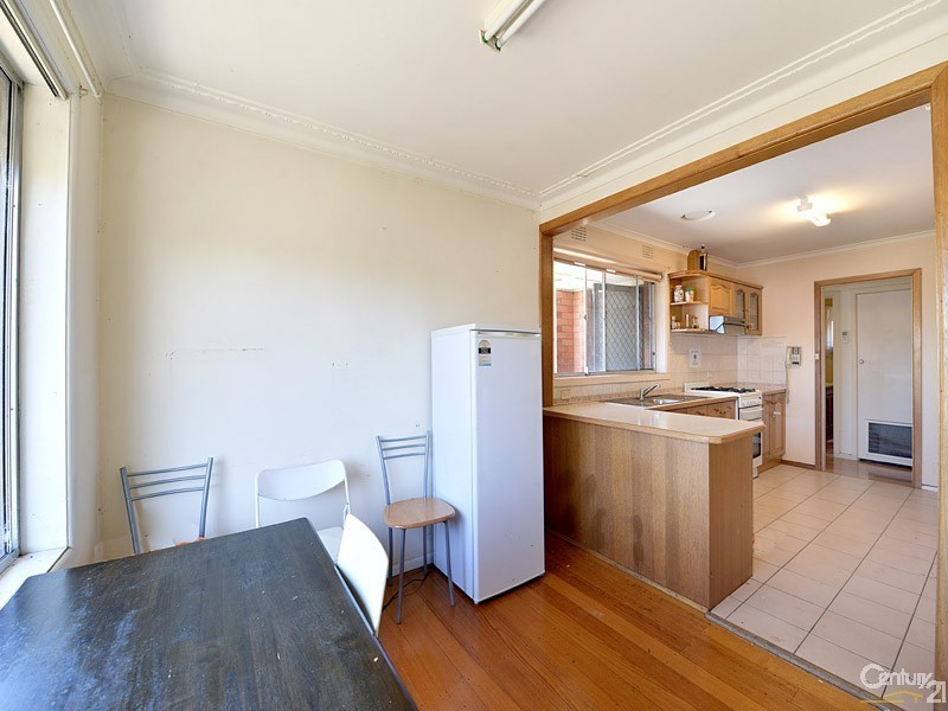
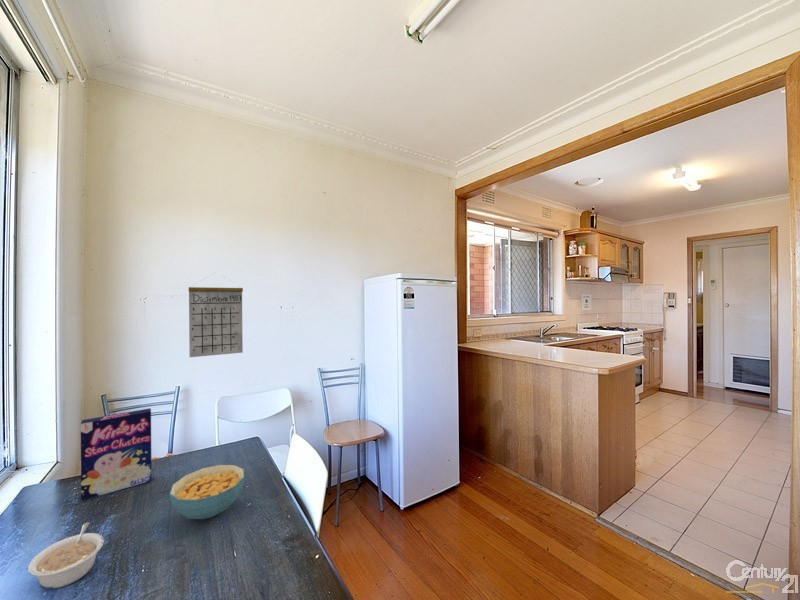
+ cereal bowl (209, 496)
+ cereal box (118, 450)
+ calendar (216, 313)
+ legume (67, 559)
